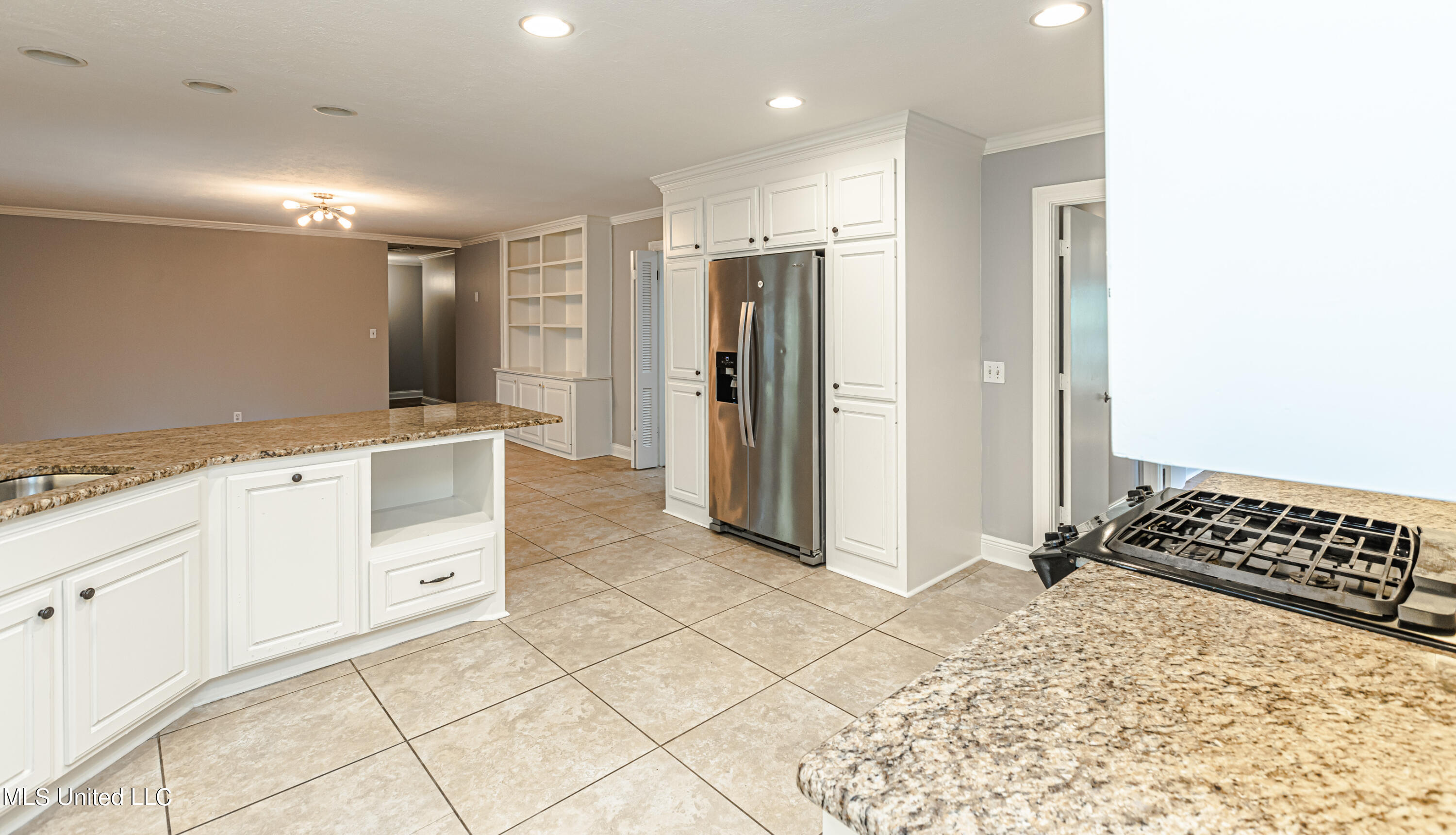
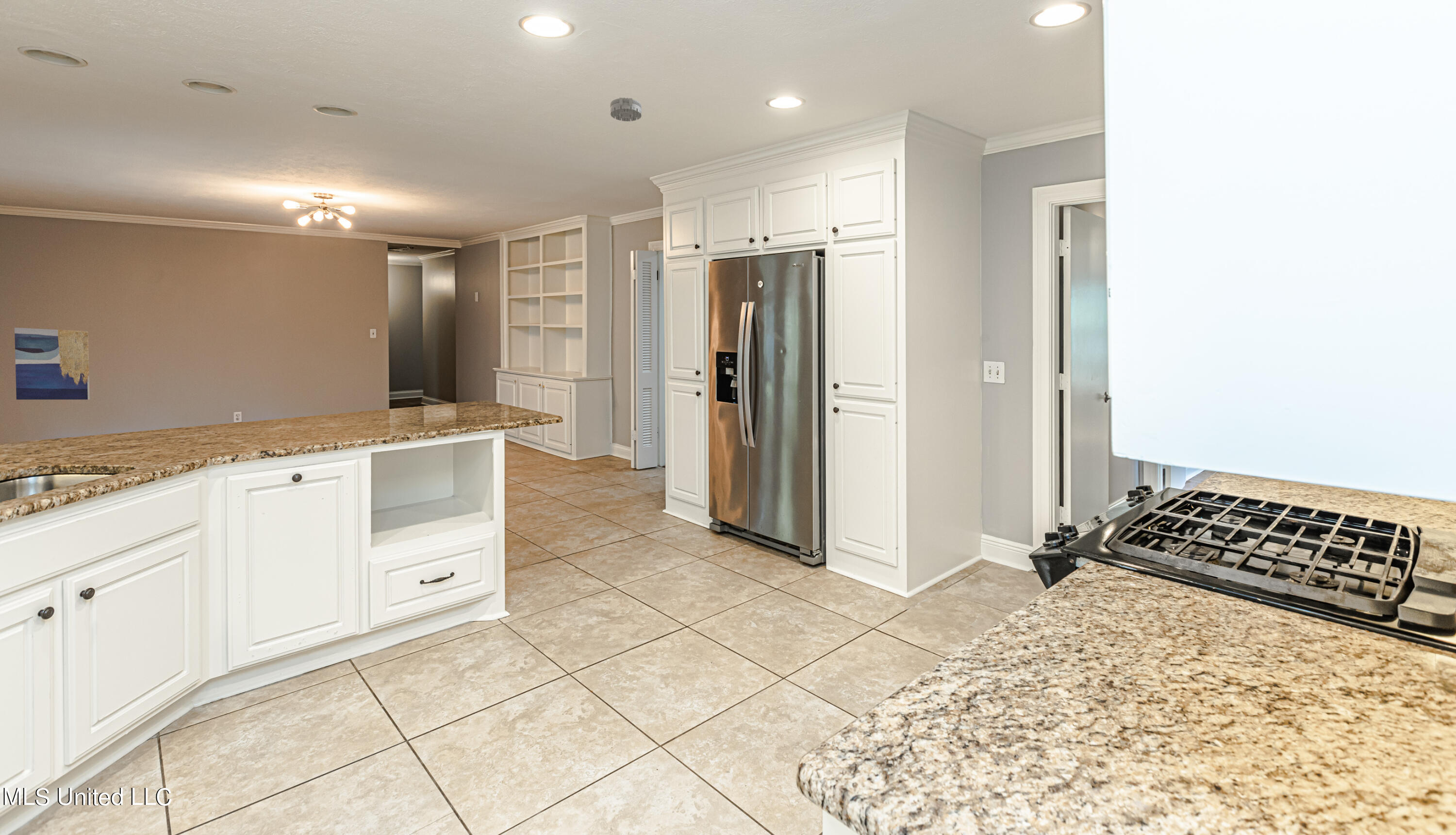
+ wall art (53, 365)
+ smoke detector (626, 109)
